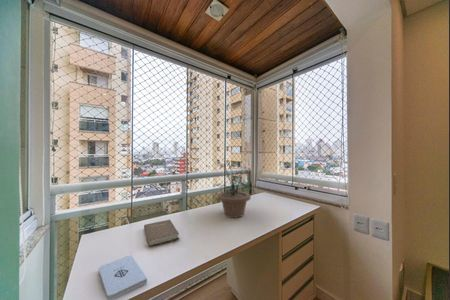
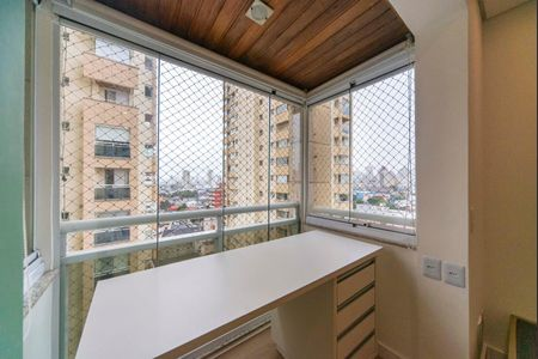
- book (160, 231)
- potted plant (232, 188)
- notepad (121, 274)
